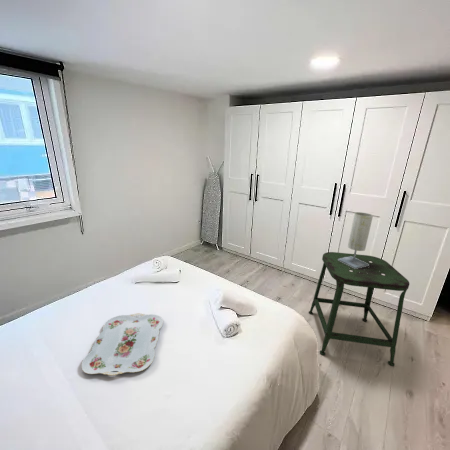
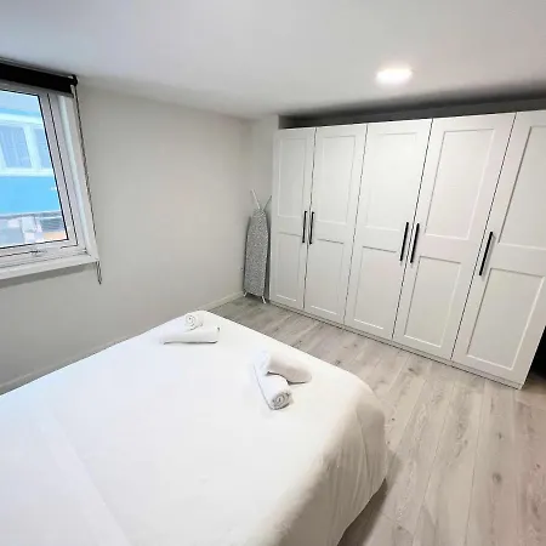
- serving tray (127, 340)
- stool (353, 302)
- table lamp (358, 239)
